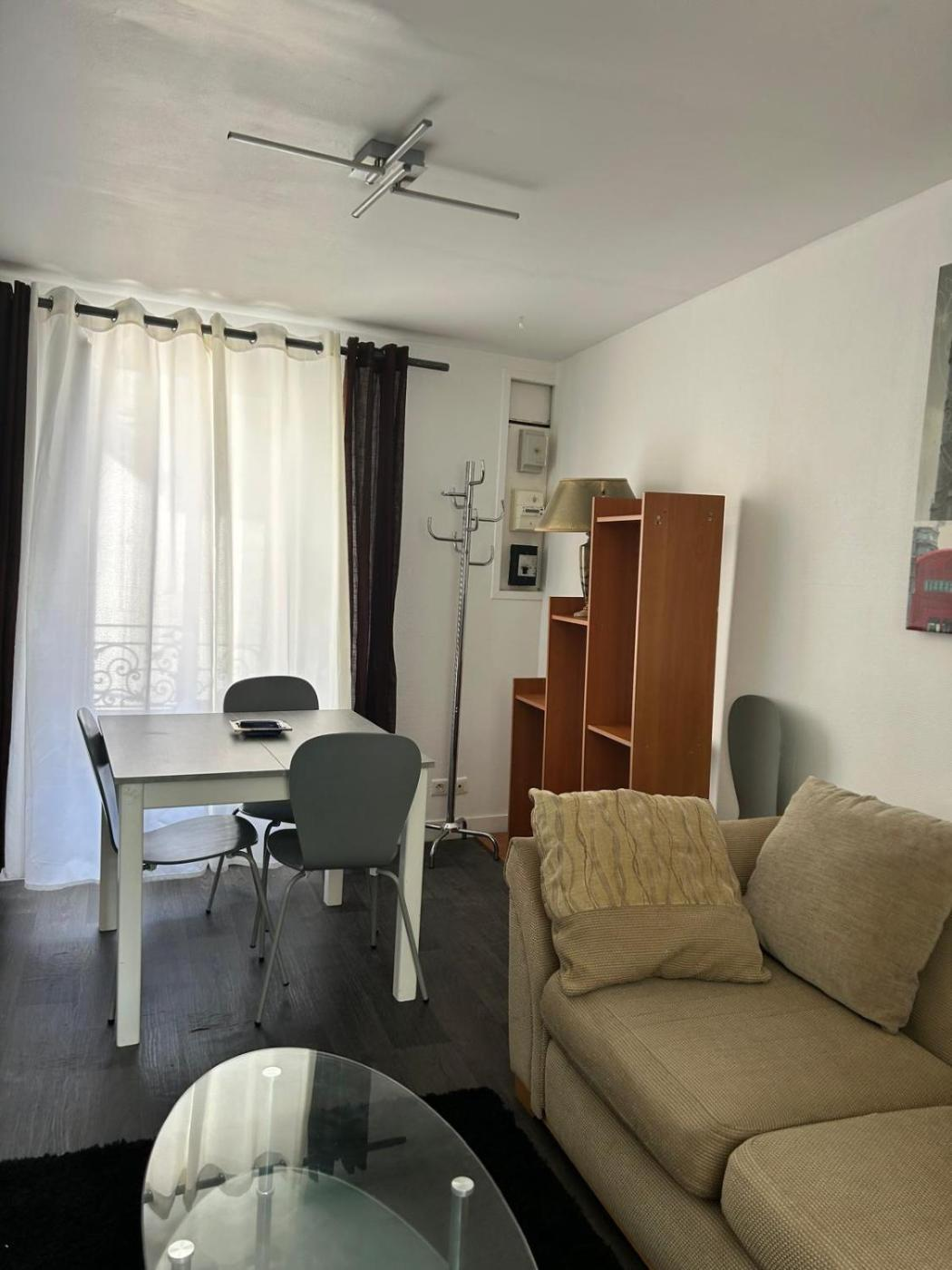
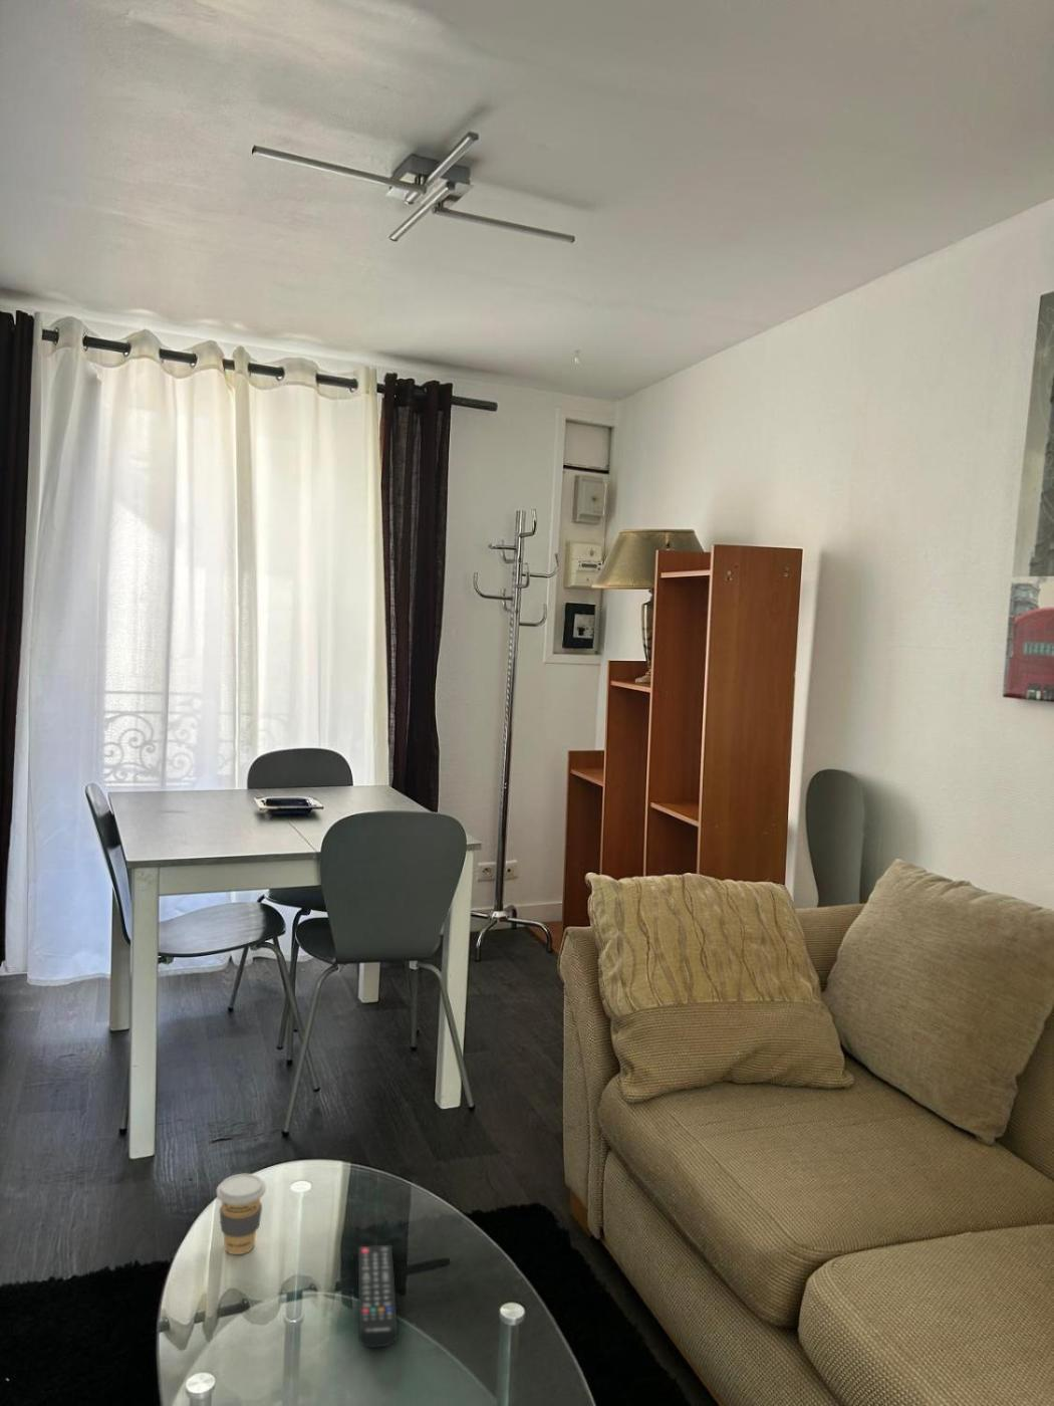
+ coffee cup (240, 1214)
+ remote control (375, 1292)
